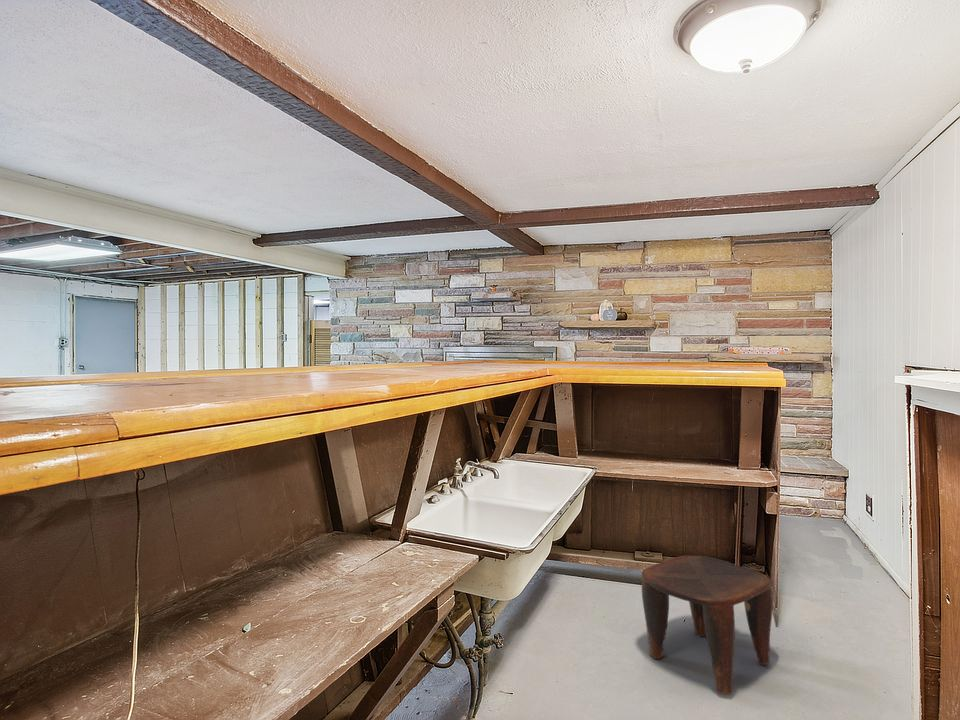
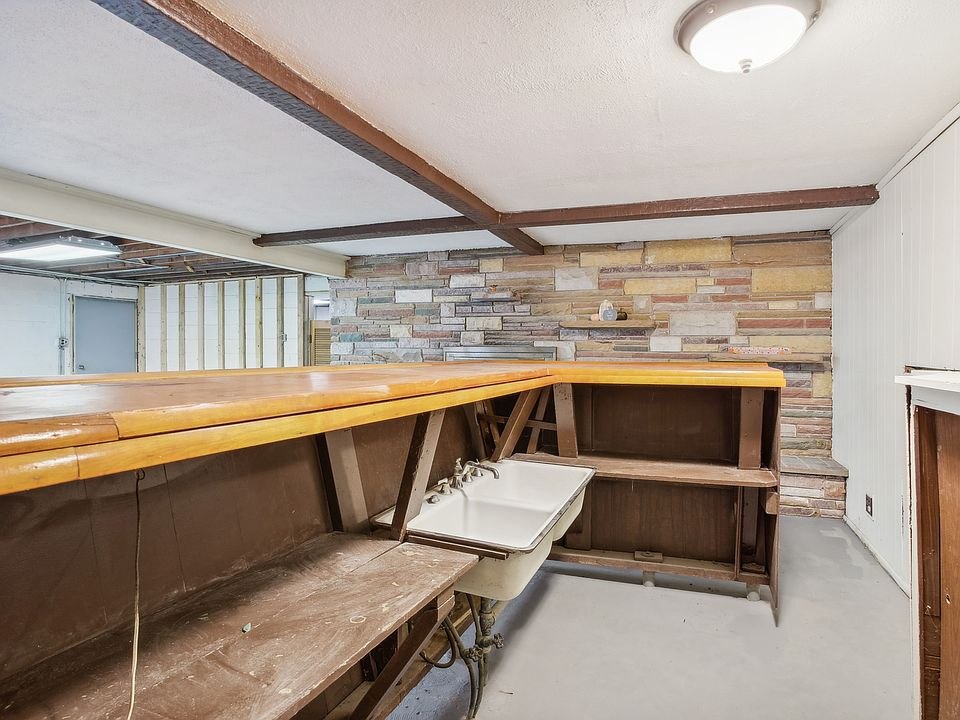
- stool (706, 616)
